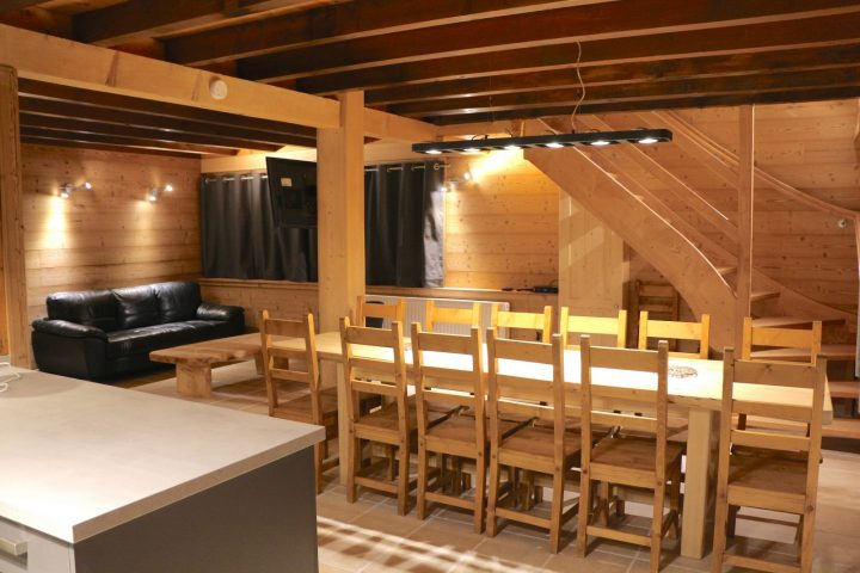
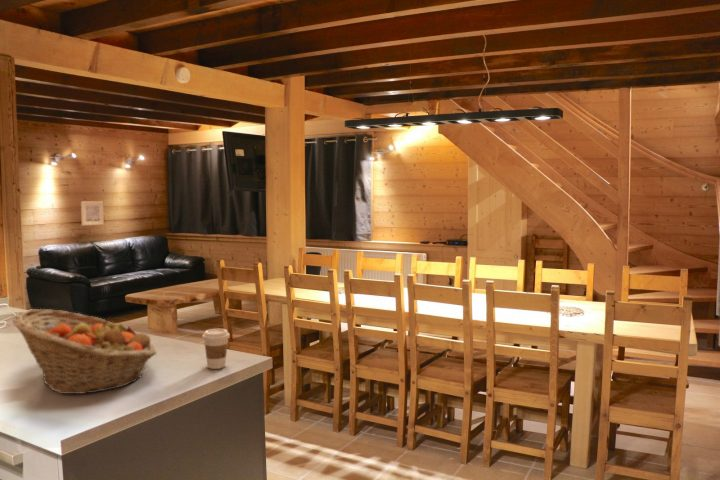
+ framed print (92, 213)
+ fruit basket (87, 344)
+ coffee cup (216, 348)
